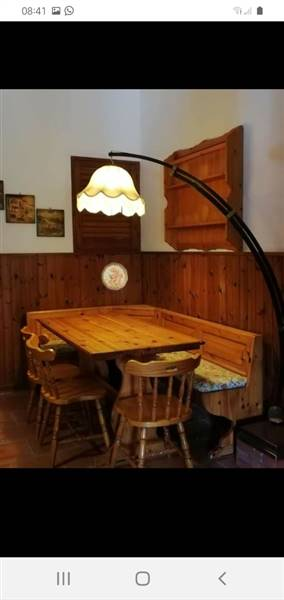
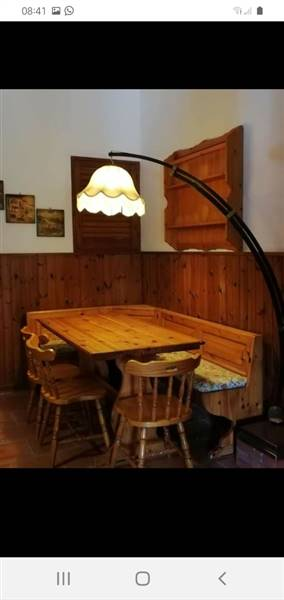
- decorative plate (114, 276)
